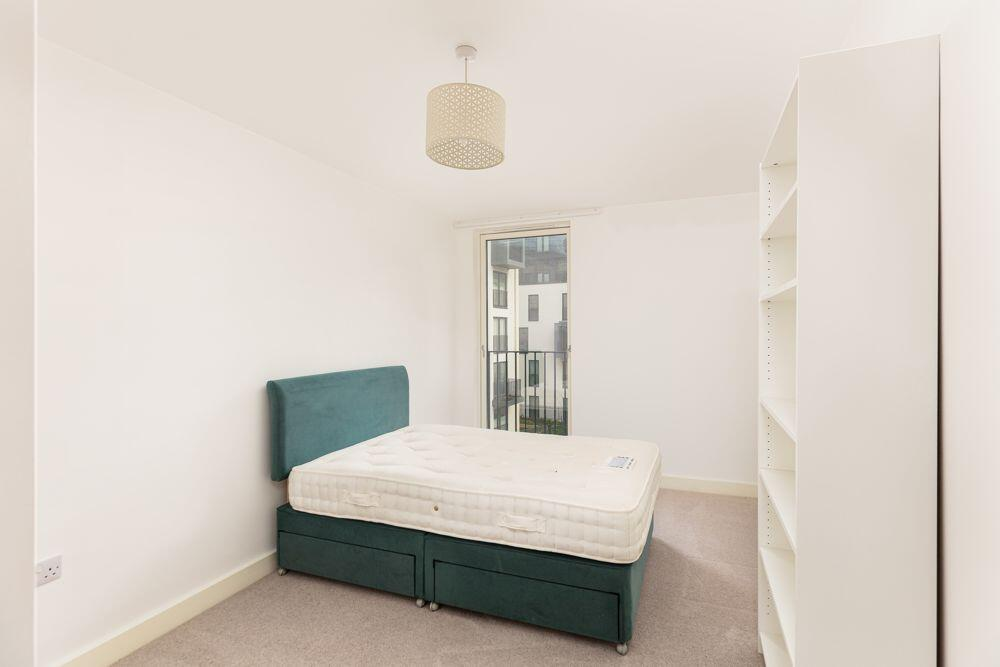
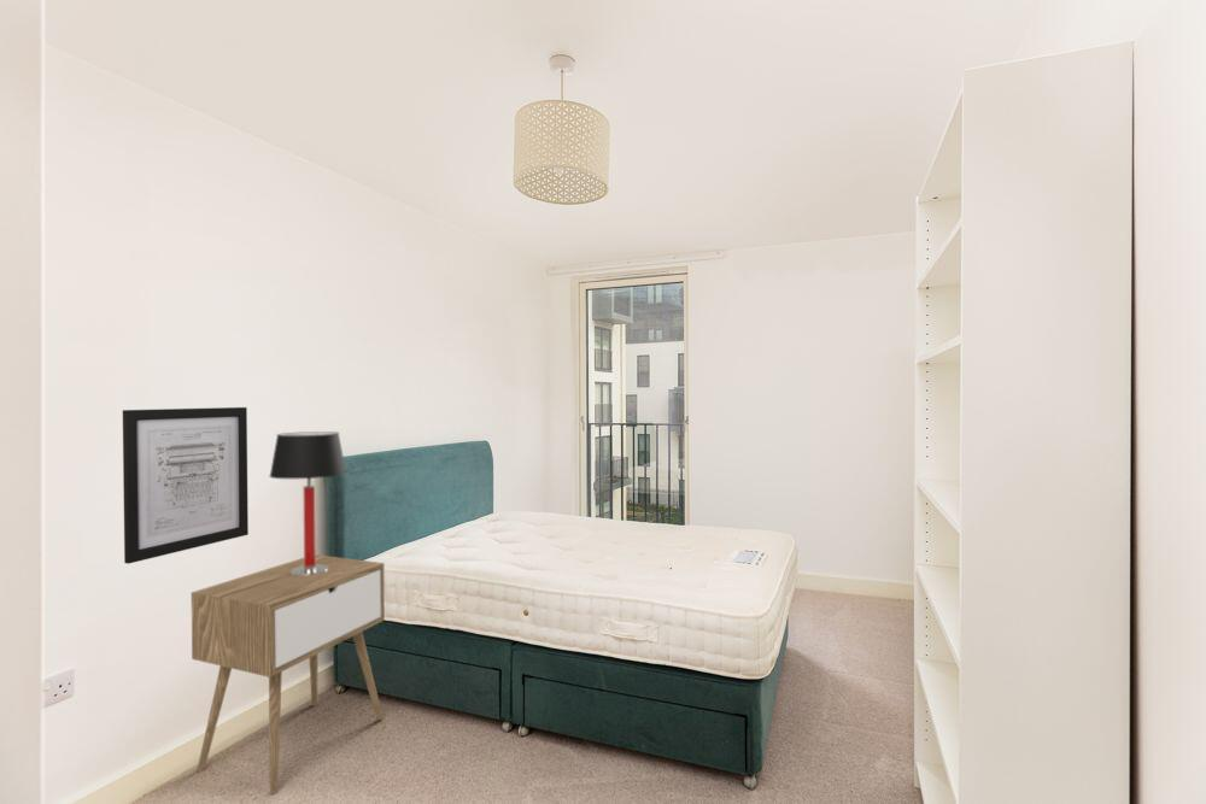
+ table lamp (309, 501)
+ wall art (191, 477)
+ nightstand (295, 659)
